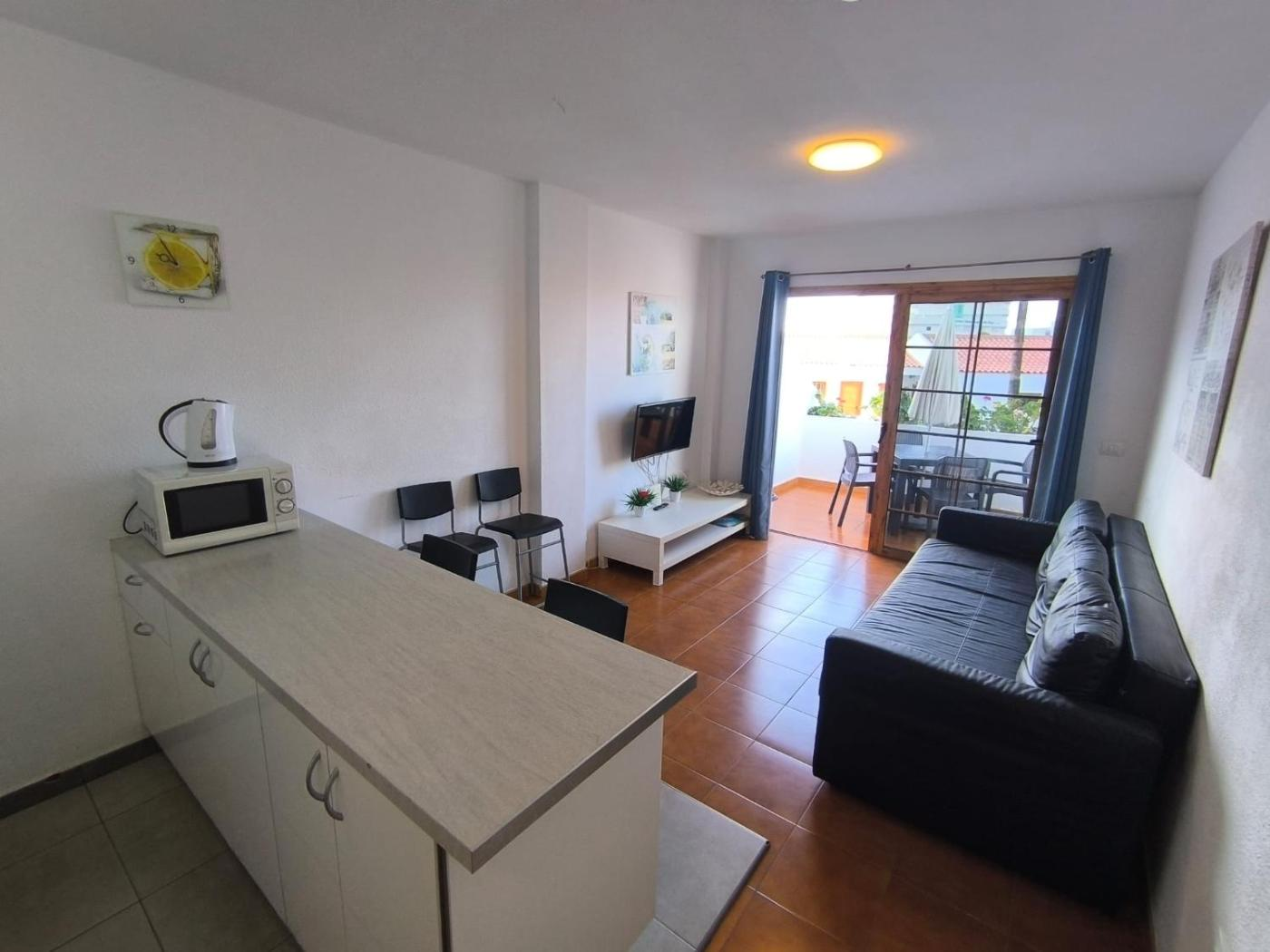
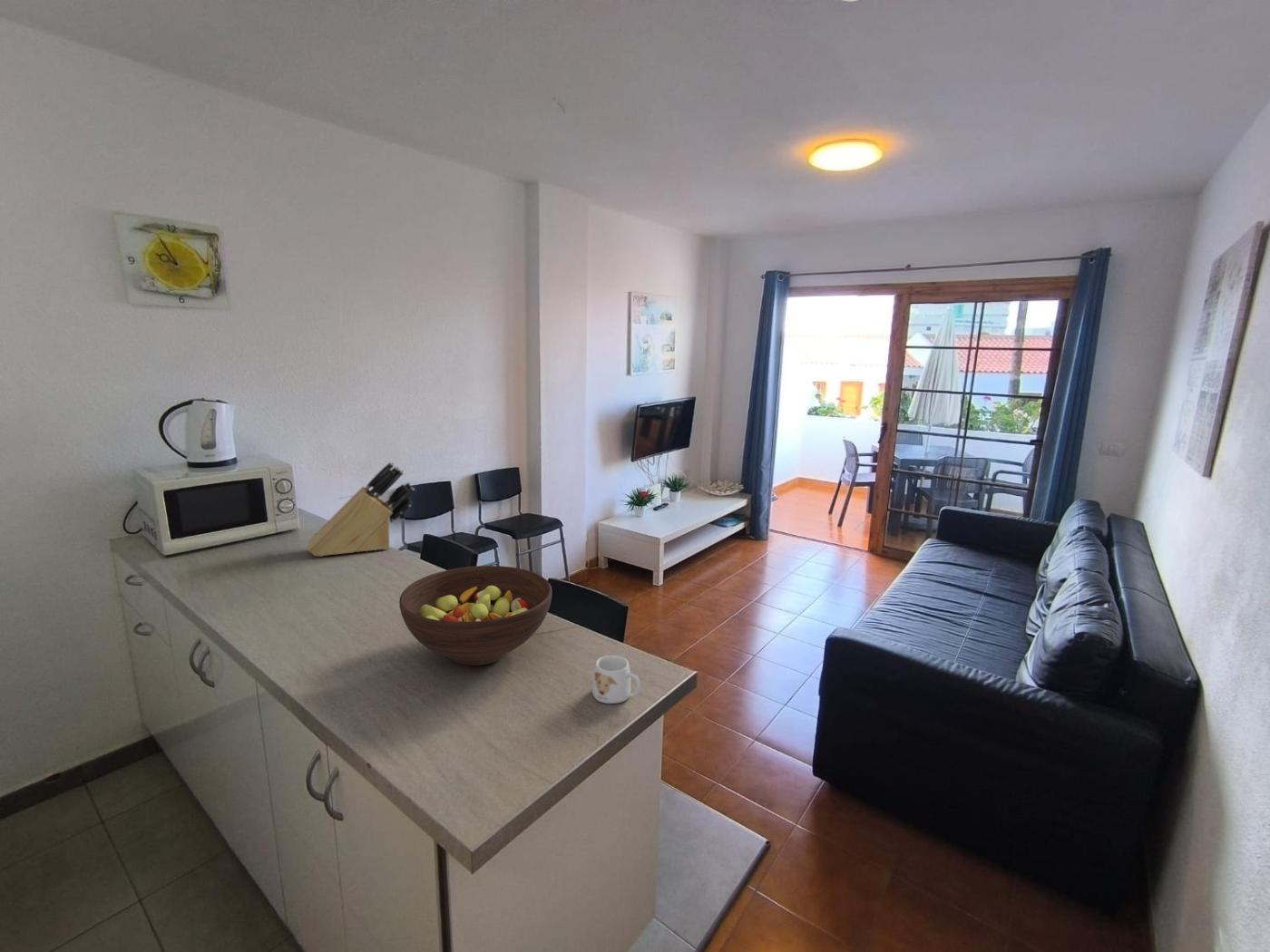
+ knife block (361, 507)
+ fruit bowl (478, 622)
+ mug (618, 681)
